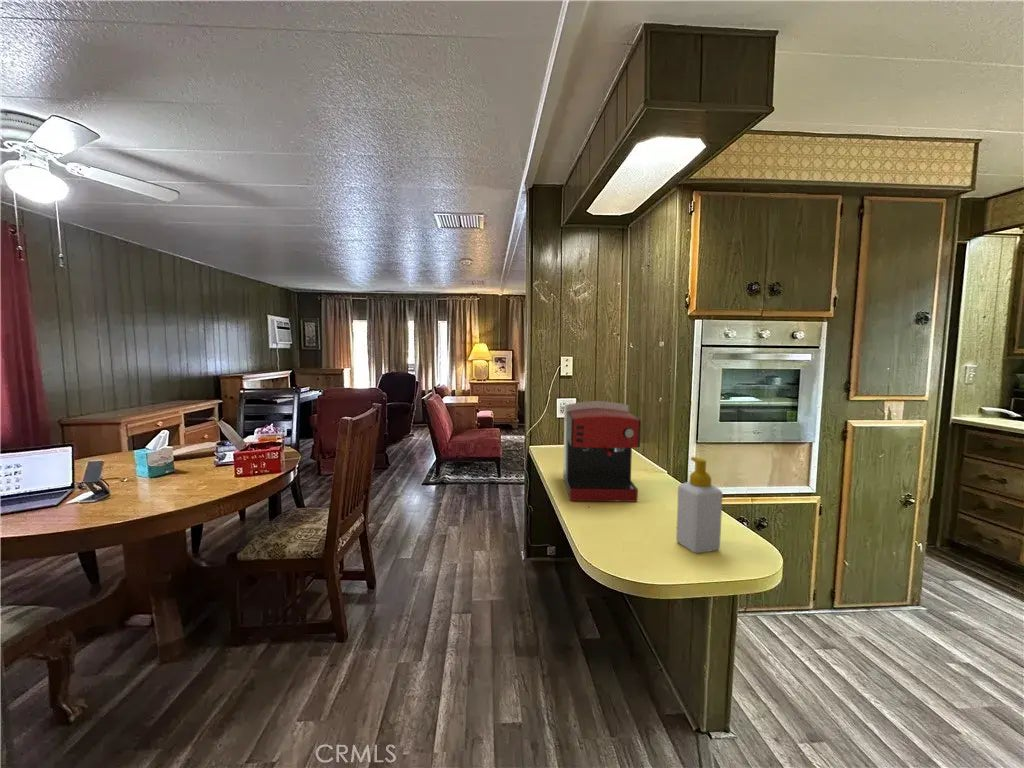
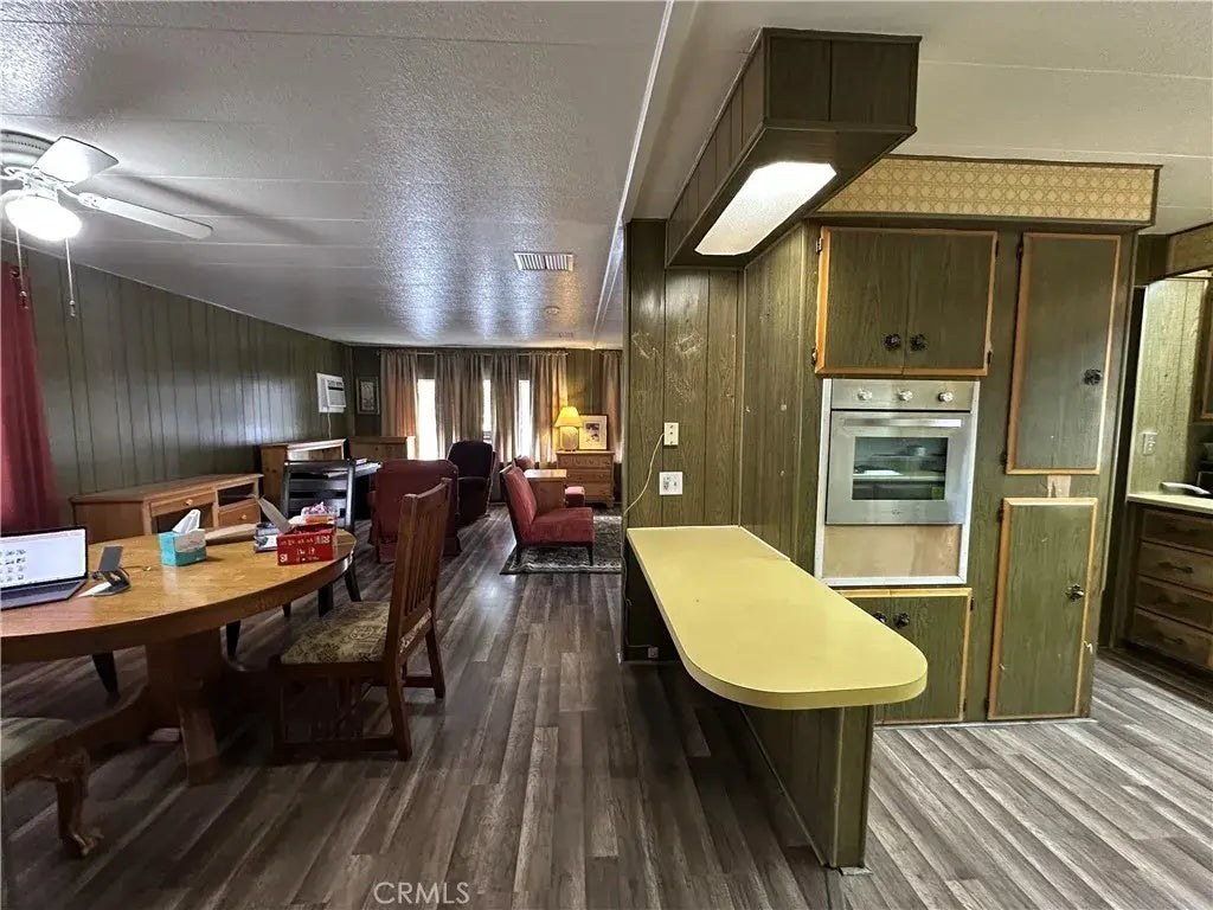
- soap bottle (699, 503)
- coffee maker (600, 448)
